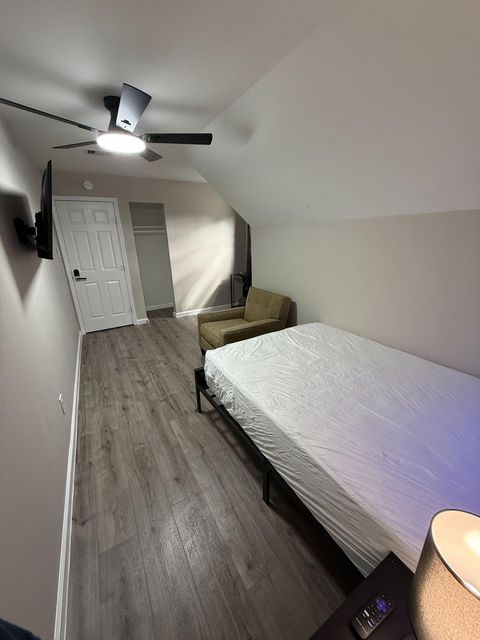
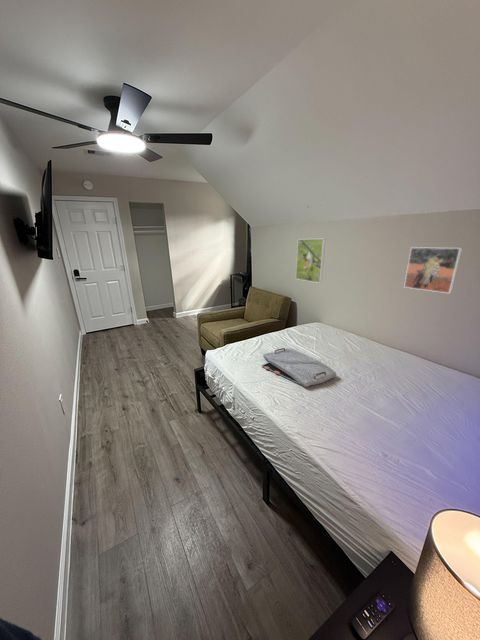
+ serving tray (293, 364)
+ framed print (309, 260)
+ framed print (430, 269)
